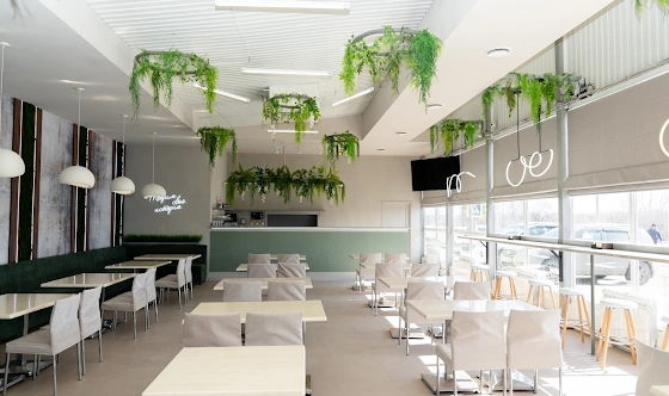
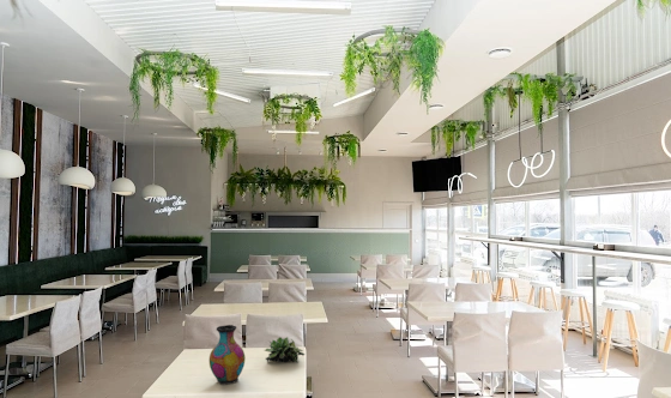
+ succulent plant (284, 348)
+ vase (226, 354)
